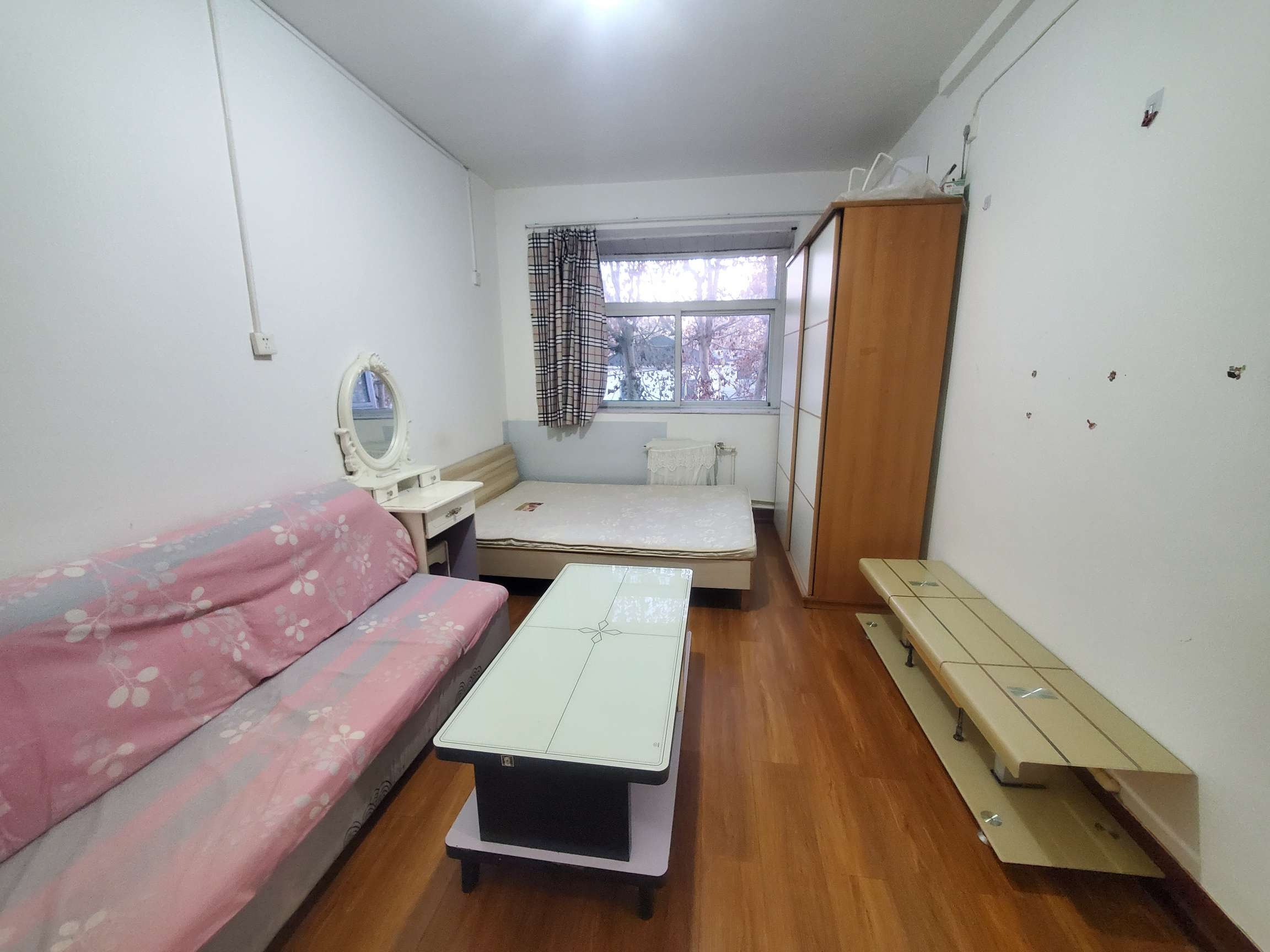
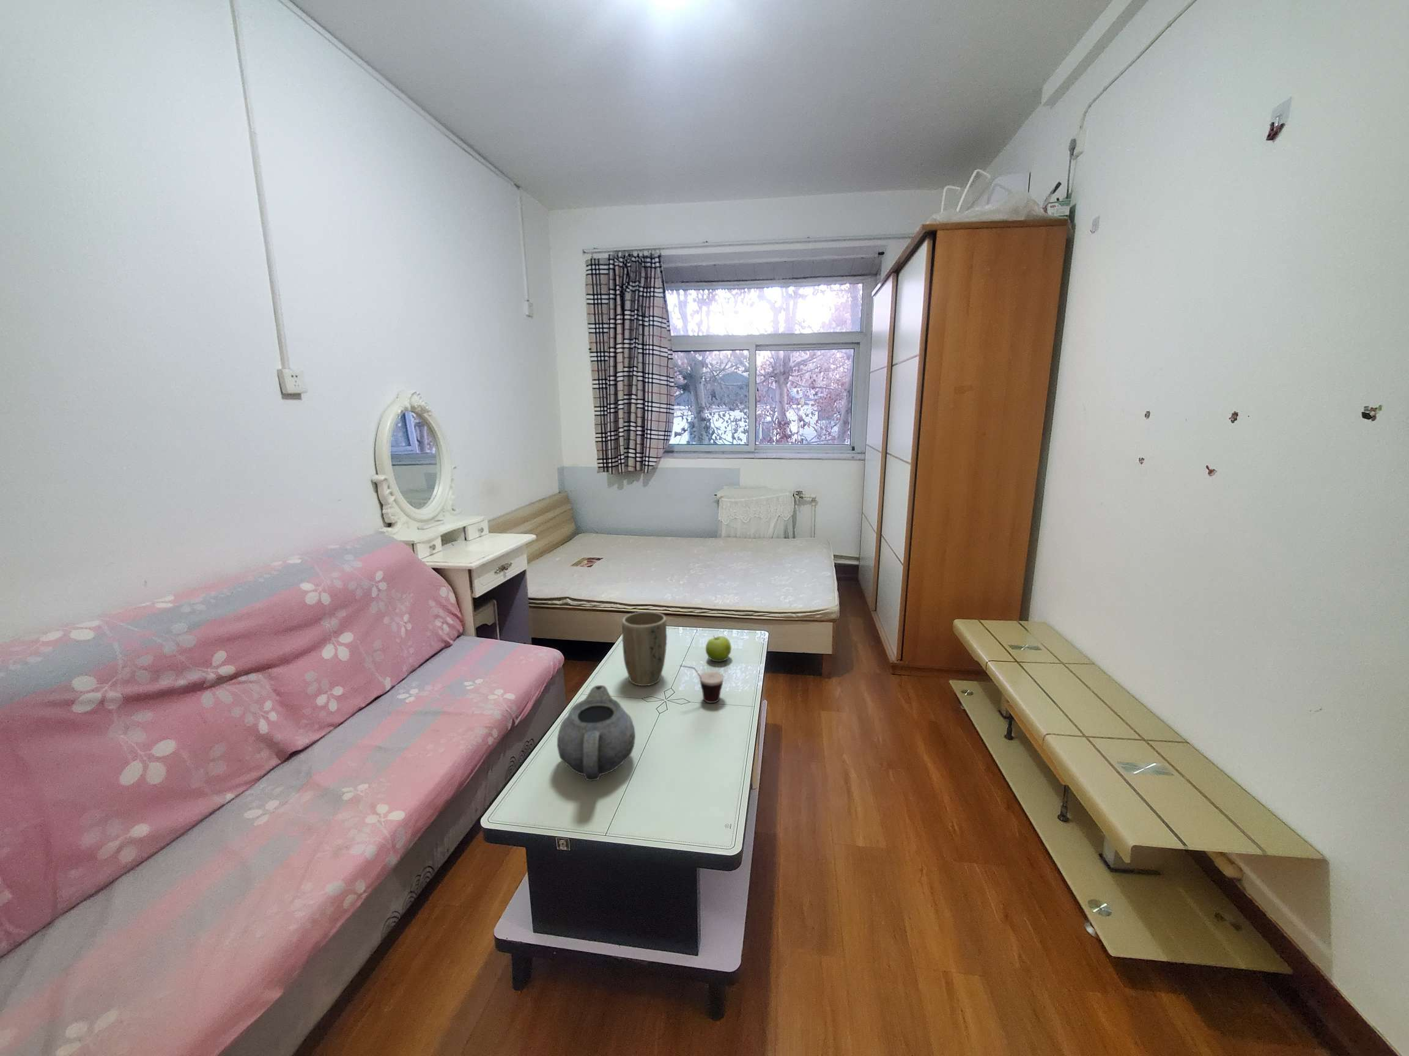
+ fruit (718, 648)
+ cup (701, 681)
+ teapot (596, 737)
+ plant pot (645, 649)
